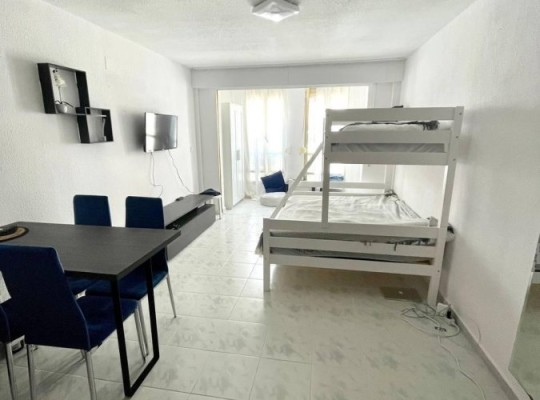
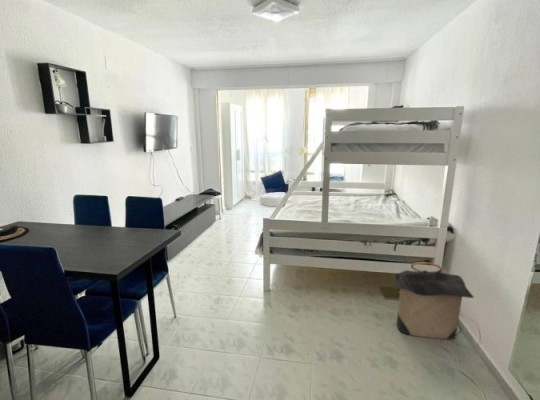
+ laundry hamper (430, 295)
